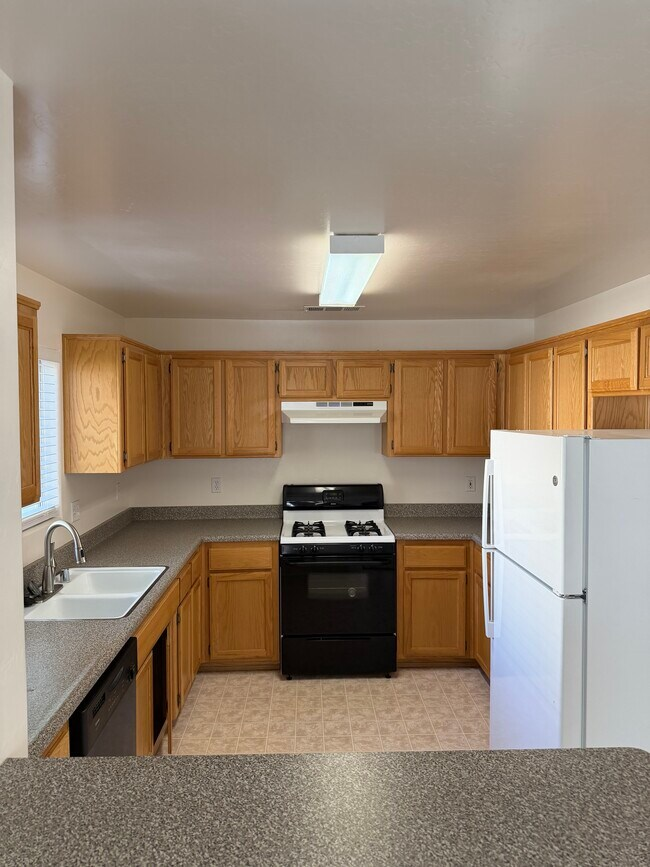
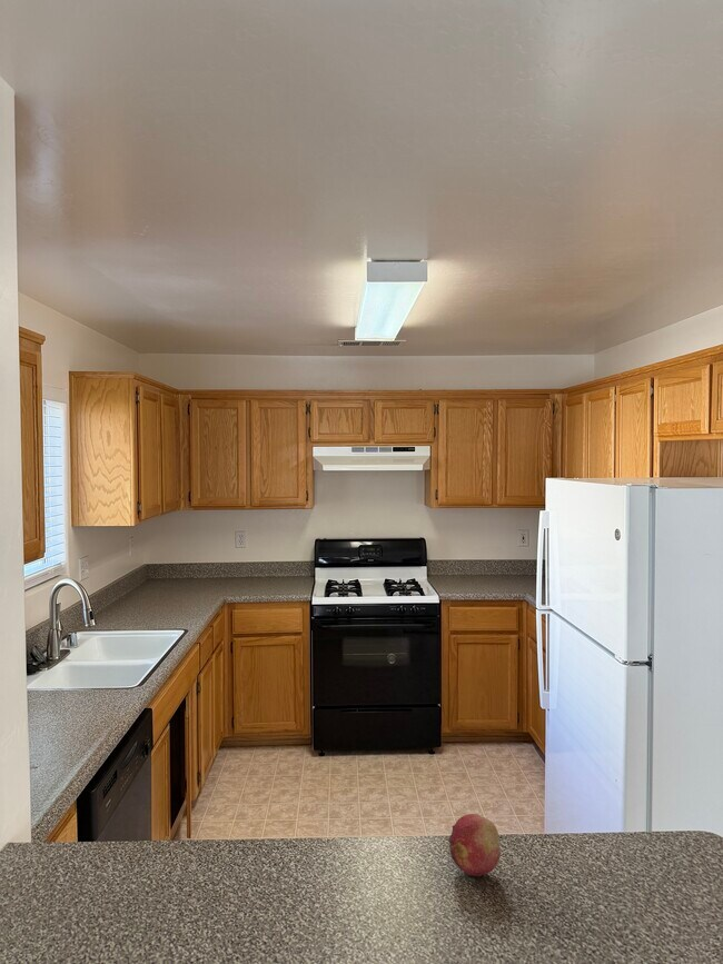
+ fruit (474, 845)
